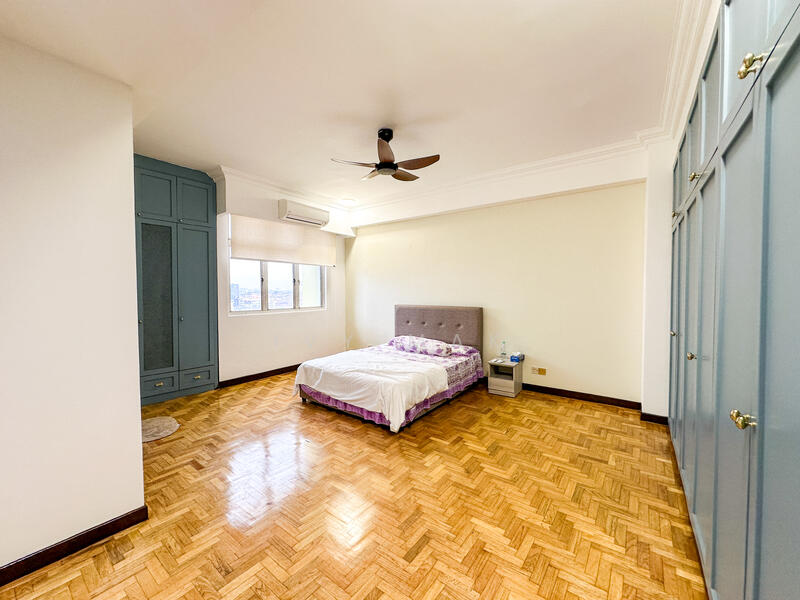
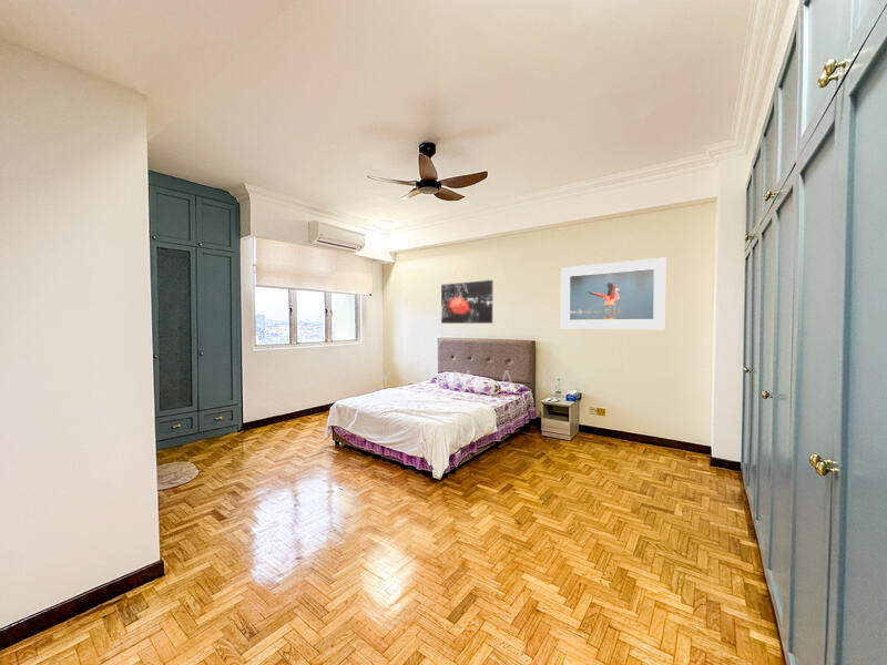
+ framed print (609, 296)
+ wall art (466, 303)
